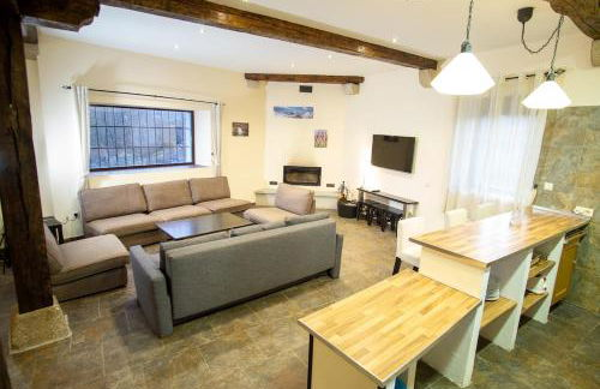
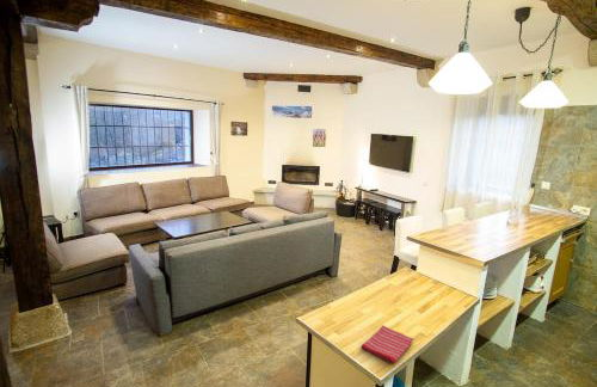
+ dish towel (387, 343)
